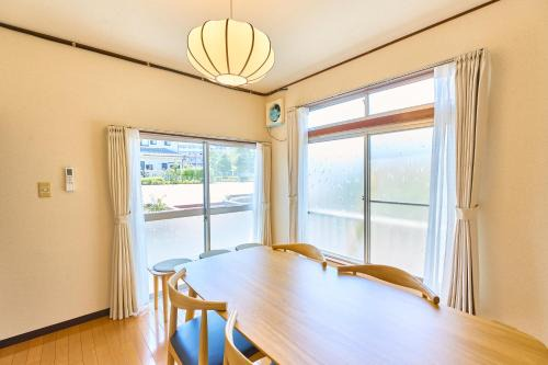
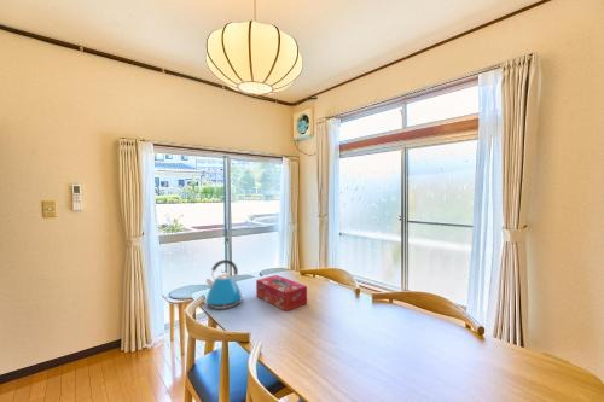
+ kettle (225, 280)
+ tissue box (280, 291)
